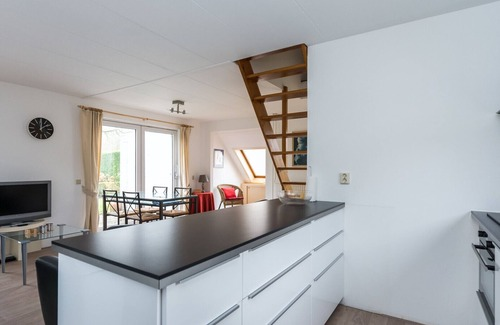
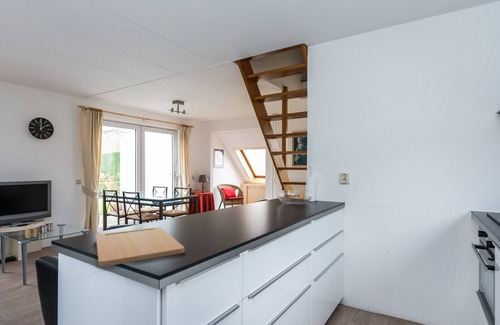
+ cutting board (136, 243)
